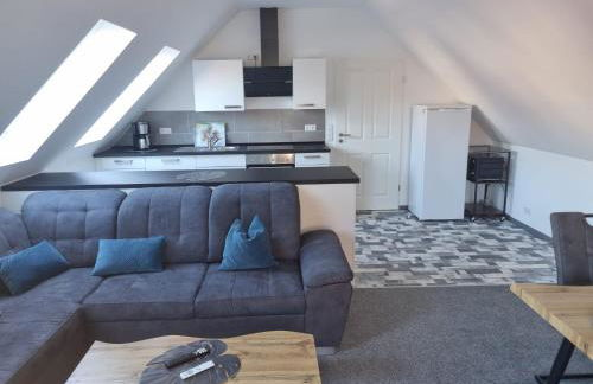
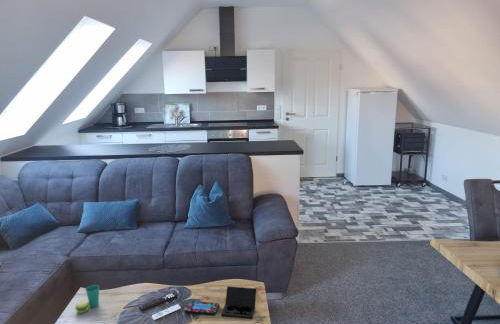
+ cup (88, 299)
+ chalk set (218, 303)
